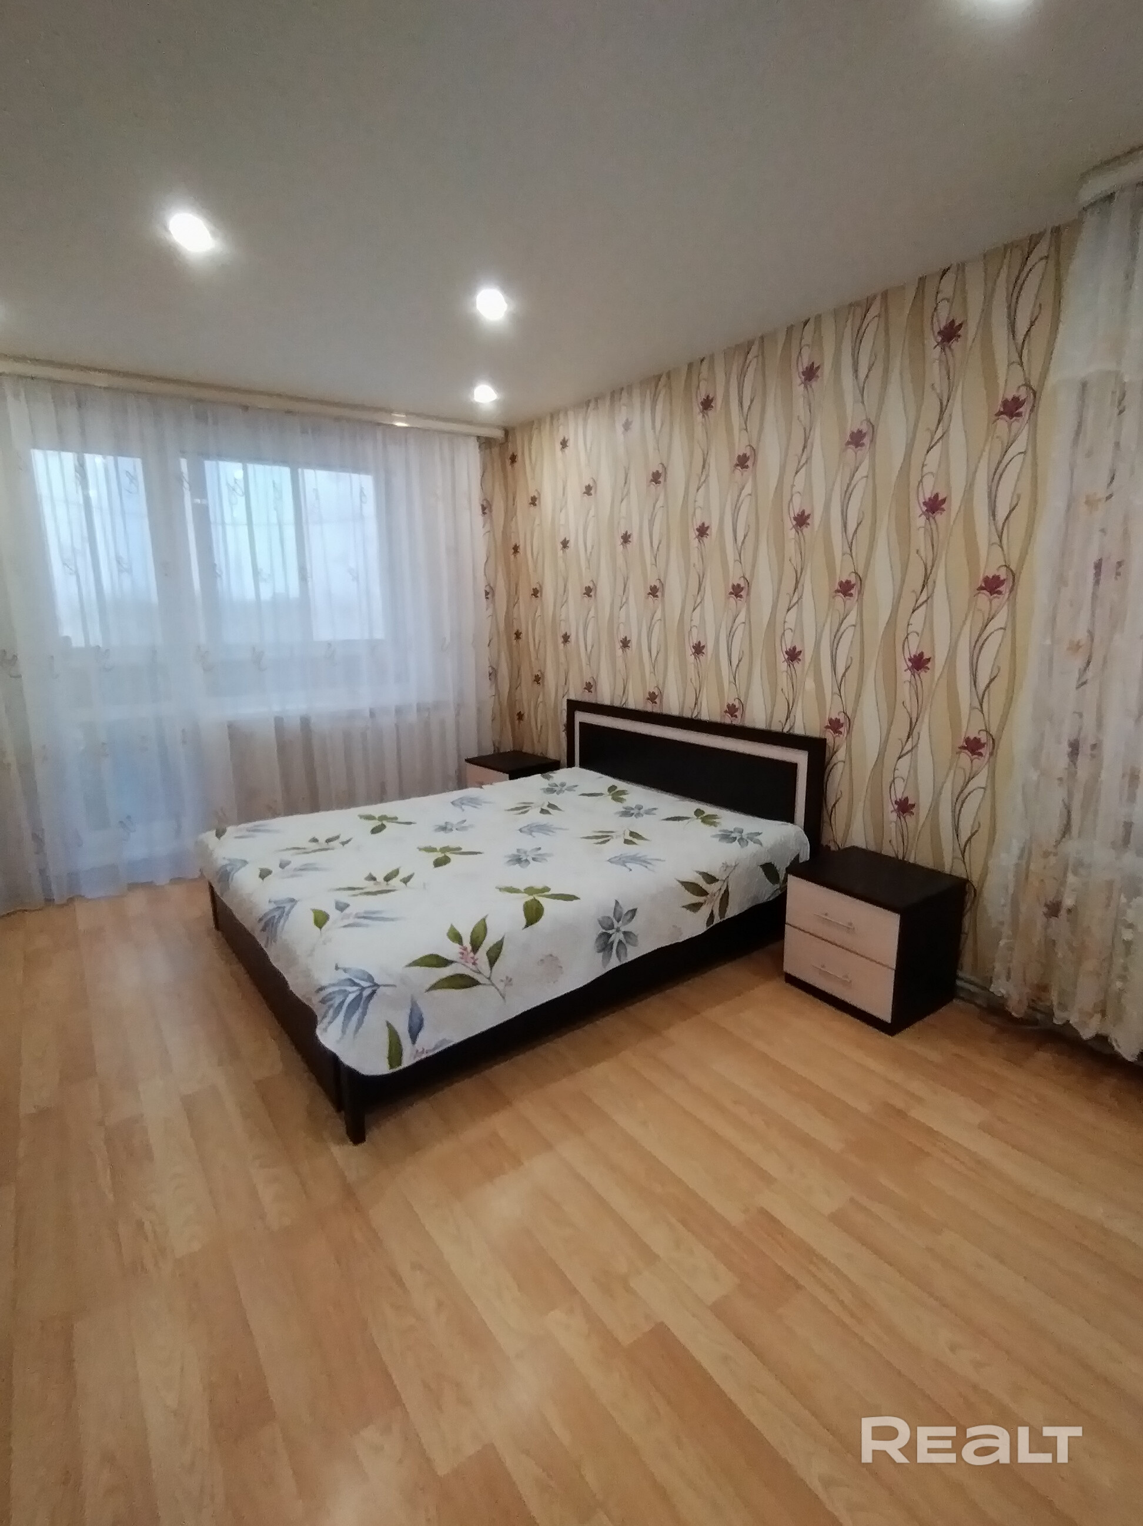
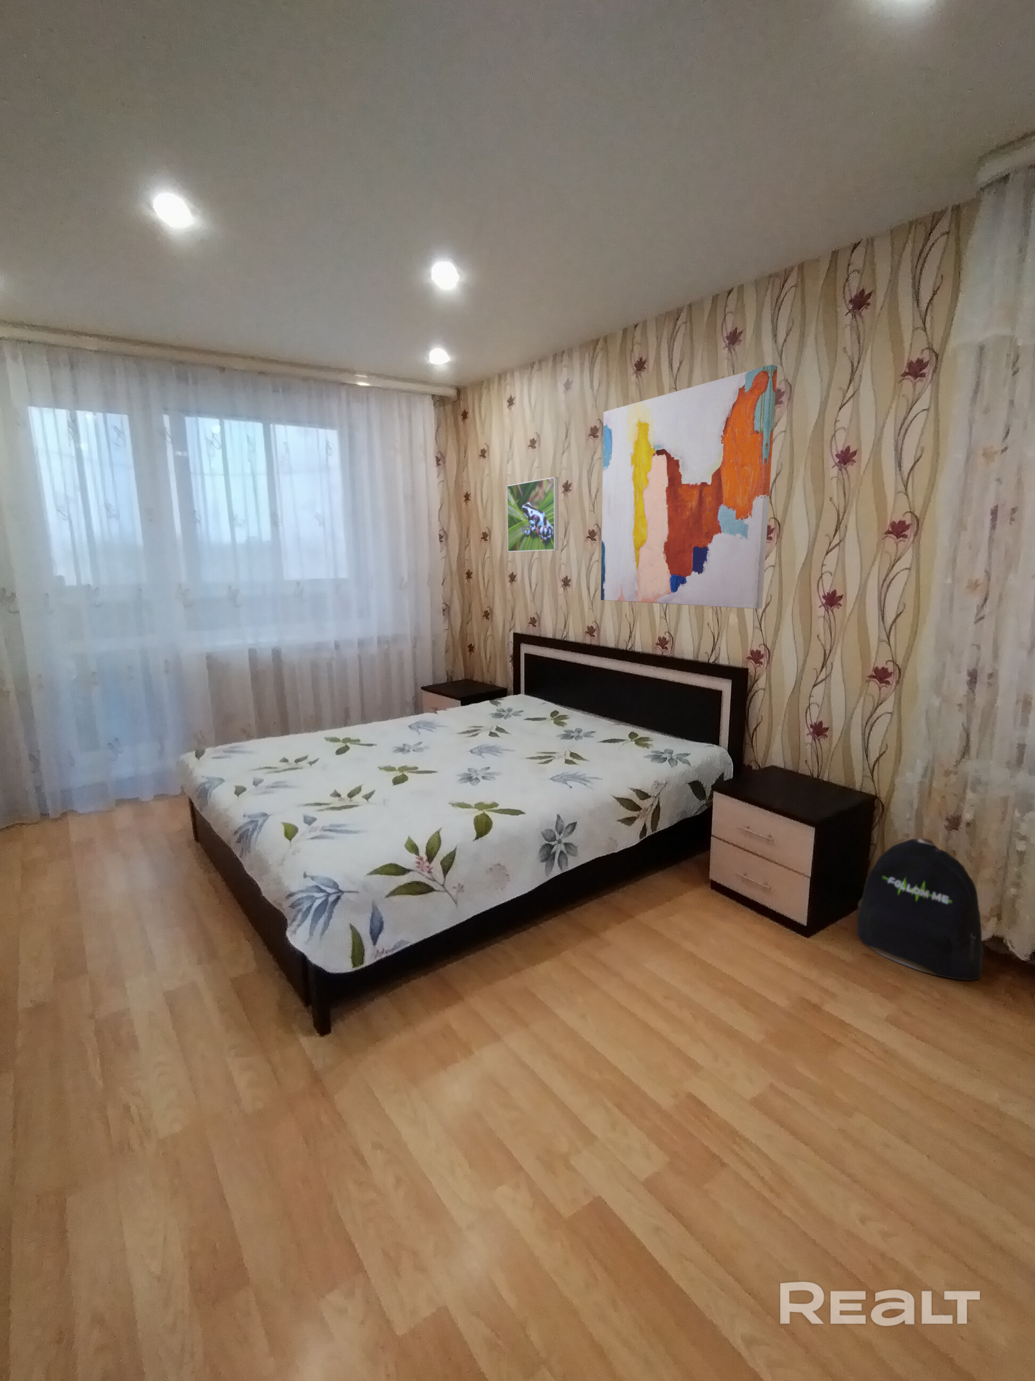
+ wall art (675, 501)
+ backpack (913, 893)
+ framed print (532, 517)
